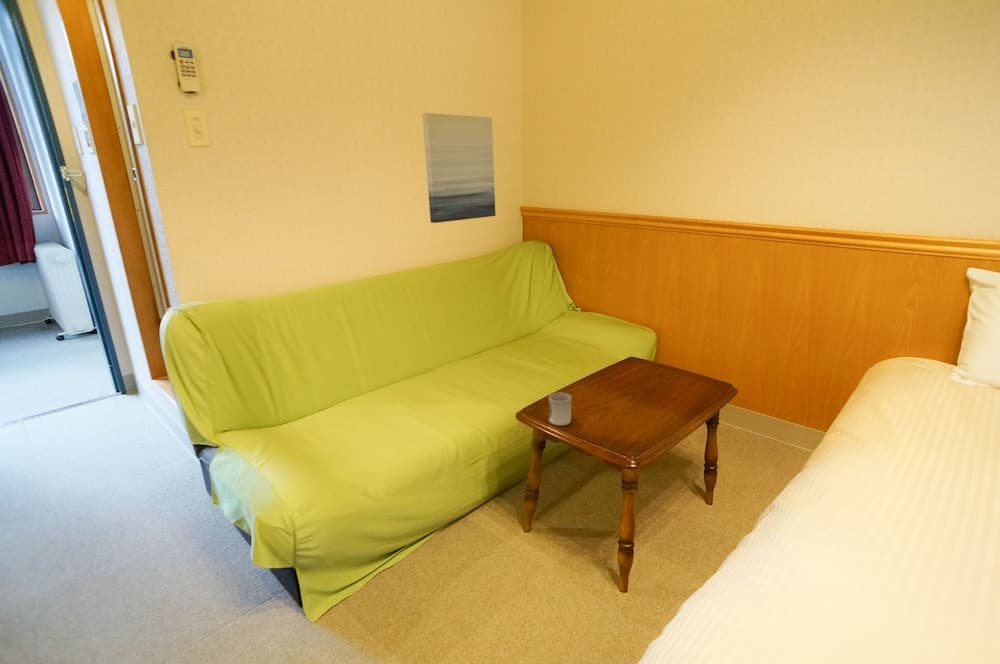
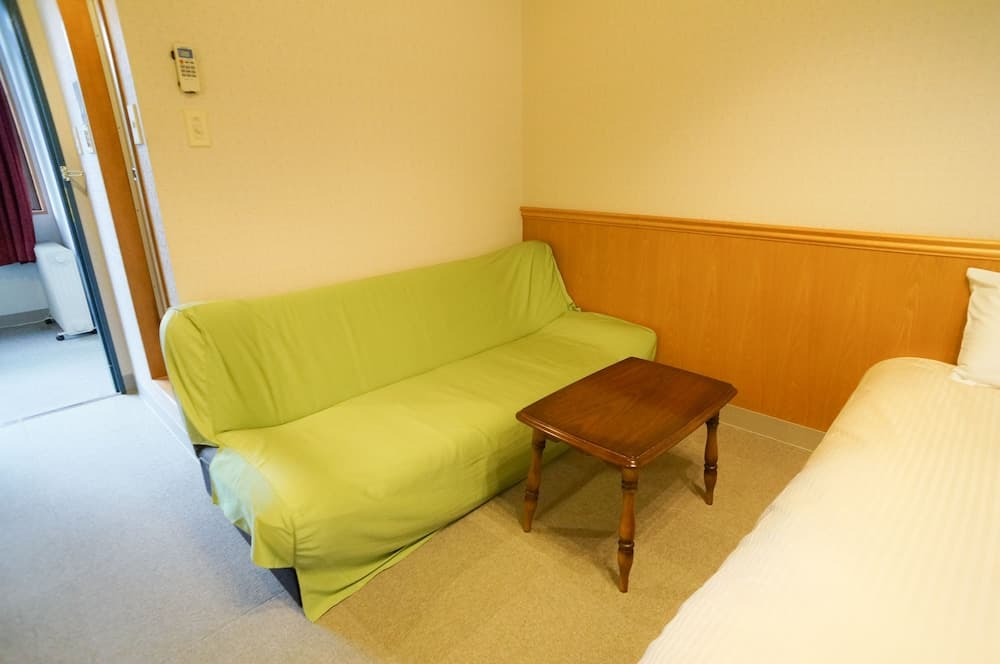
- wall art (461, 168)
- cup (560, 406)
